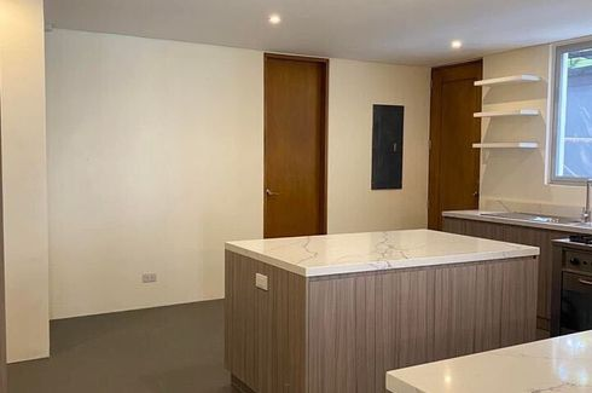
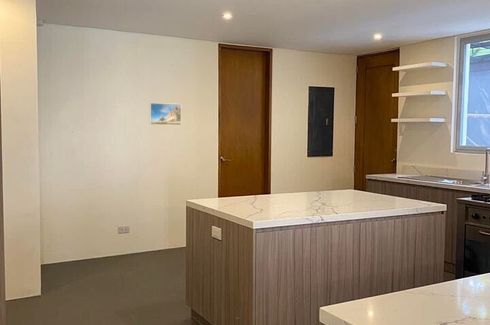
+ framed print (165, 114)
